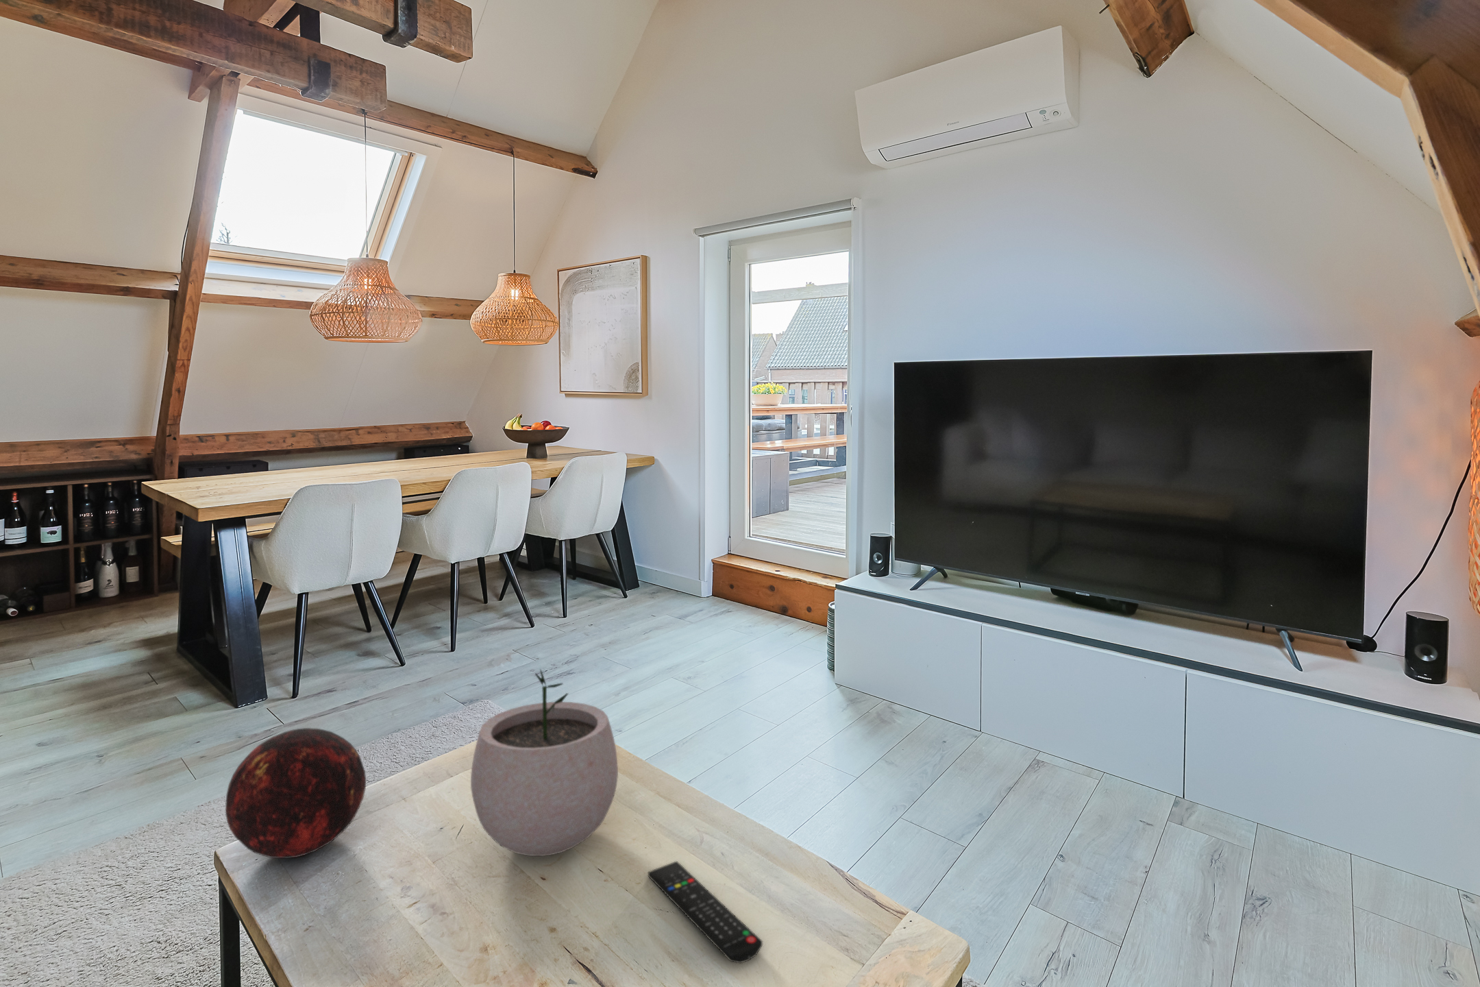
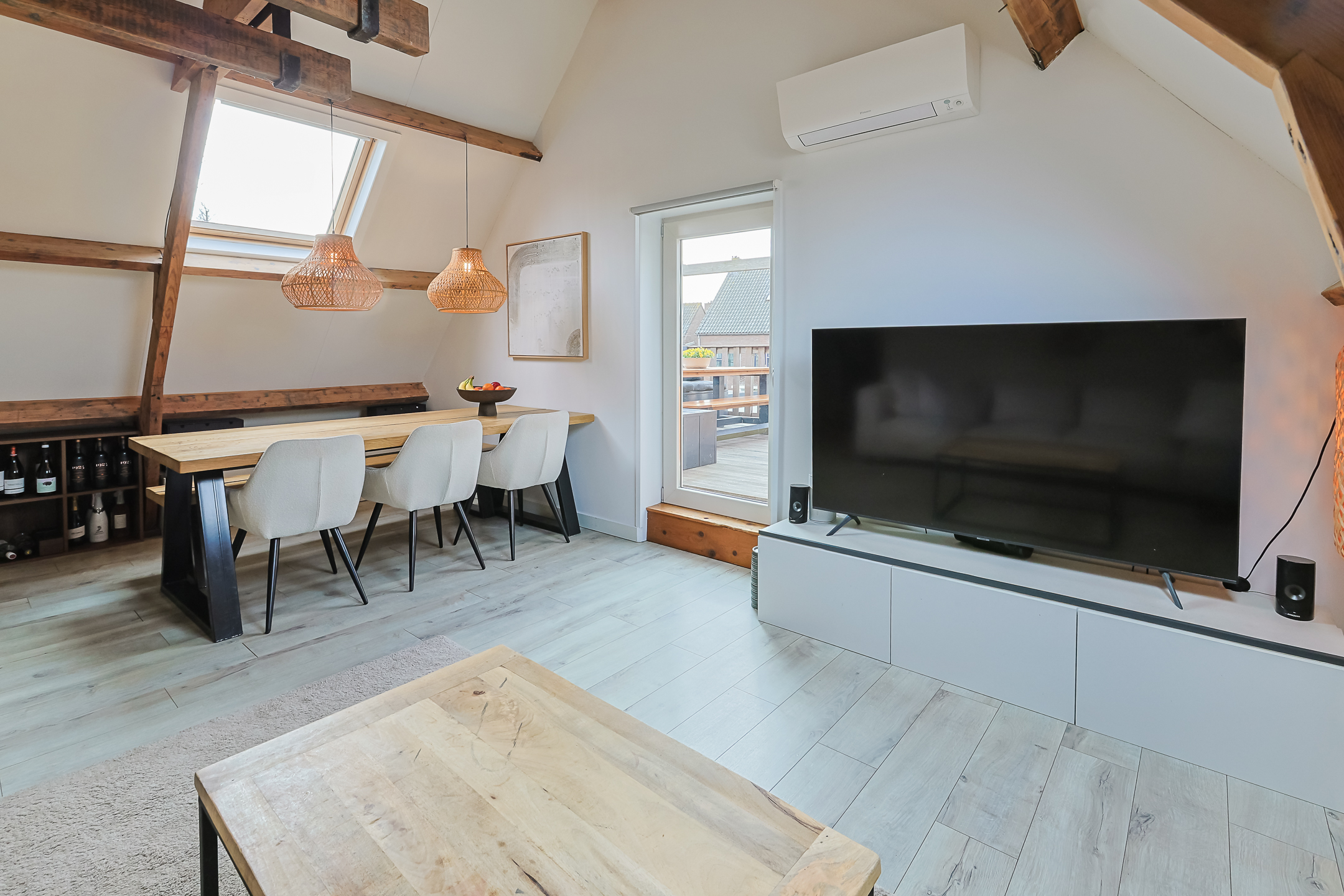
- decorative orb (298, 791)
- plant pot (545, 757)
- remote control (701, 909)
